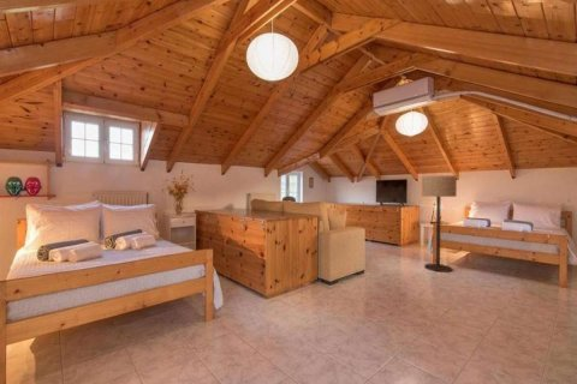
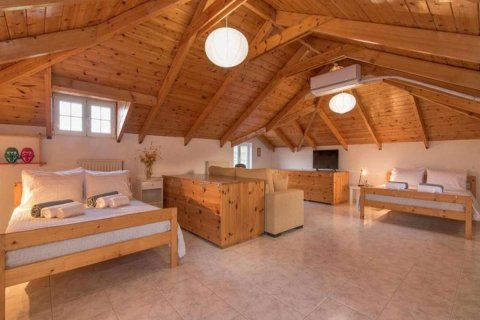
- floor lamp (438, 222)
